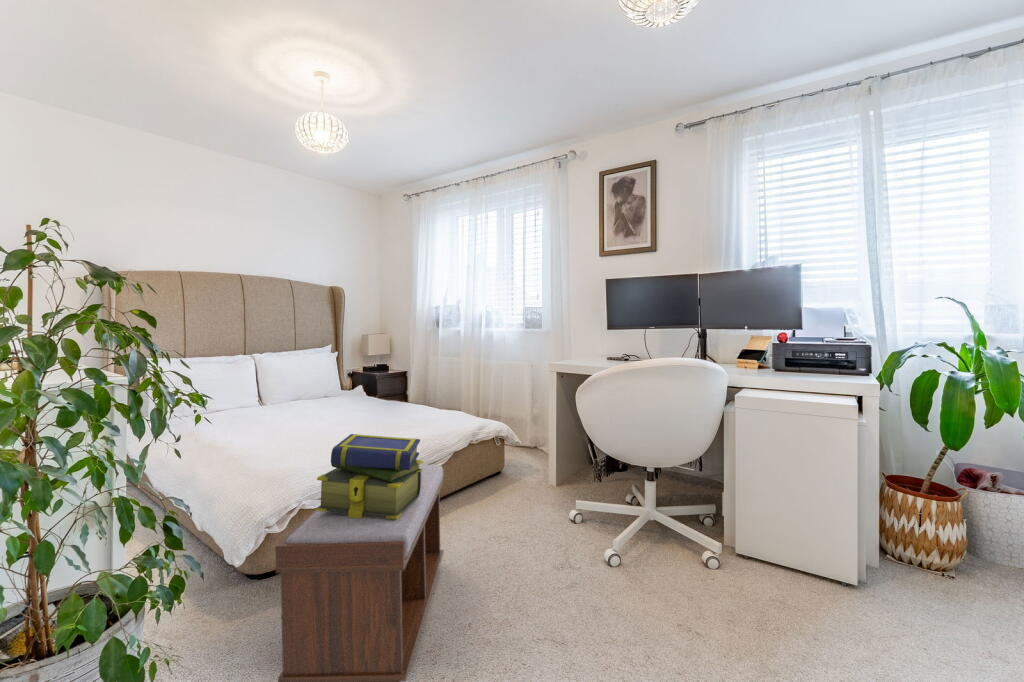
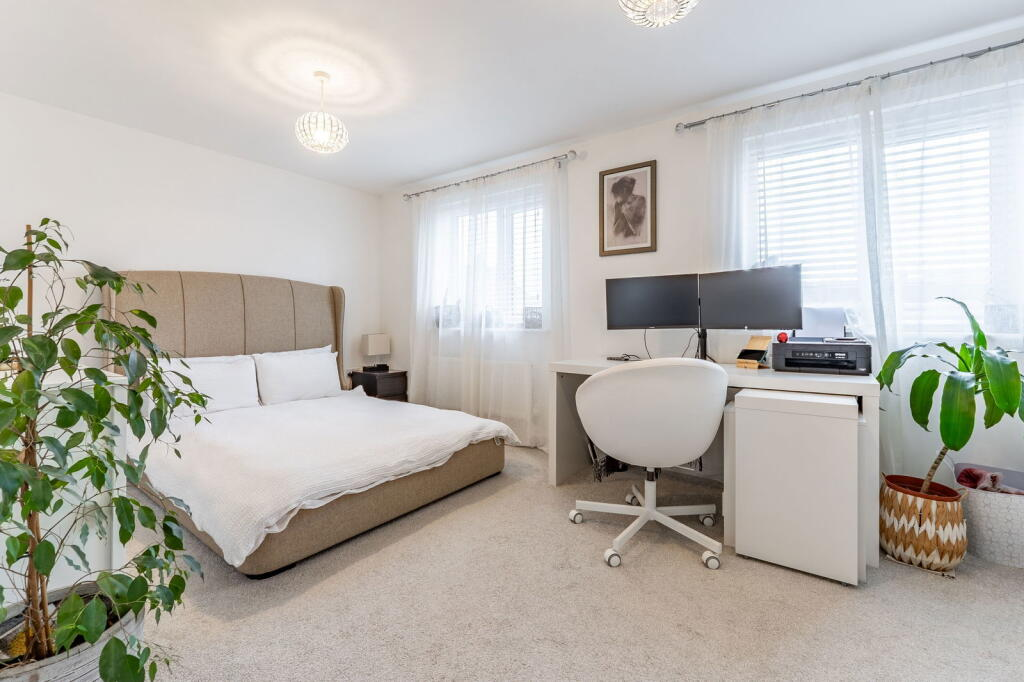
- bench (380, 554)
- stack of books (376, 471)
